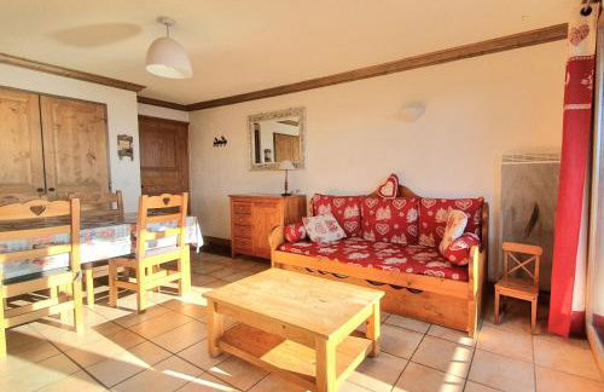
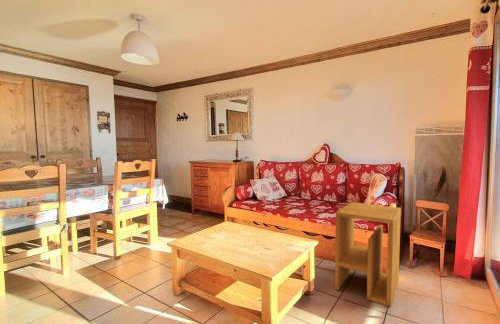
+ side table (368, 247)
